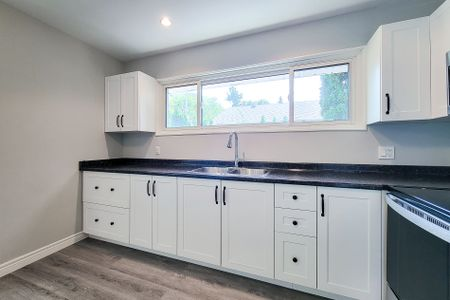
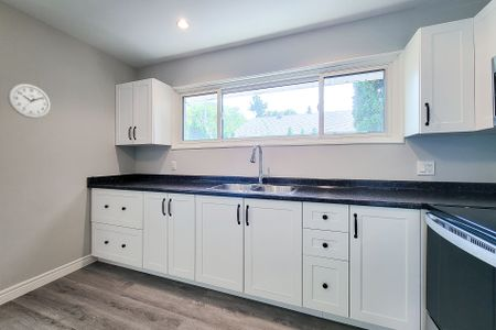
+ wall clock (31, 101)
